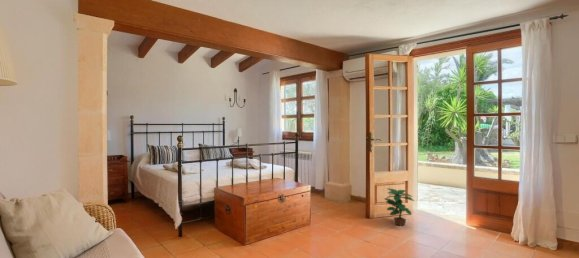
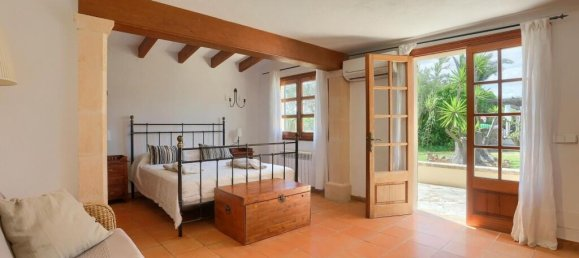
- potted plant (398, 207)
